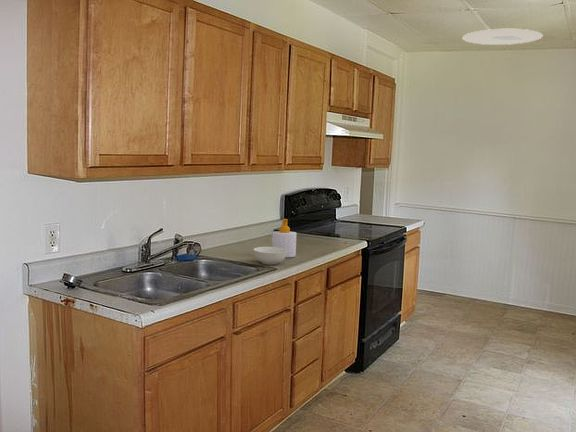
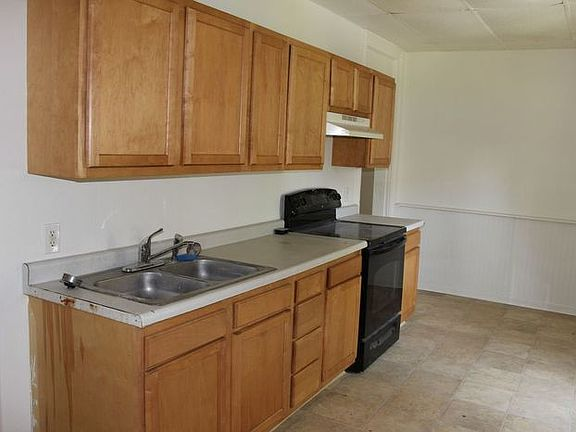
- ceiling light (502, 33)
- cereal bowl (269, 256)
- soap bottle (284, 237)
